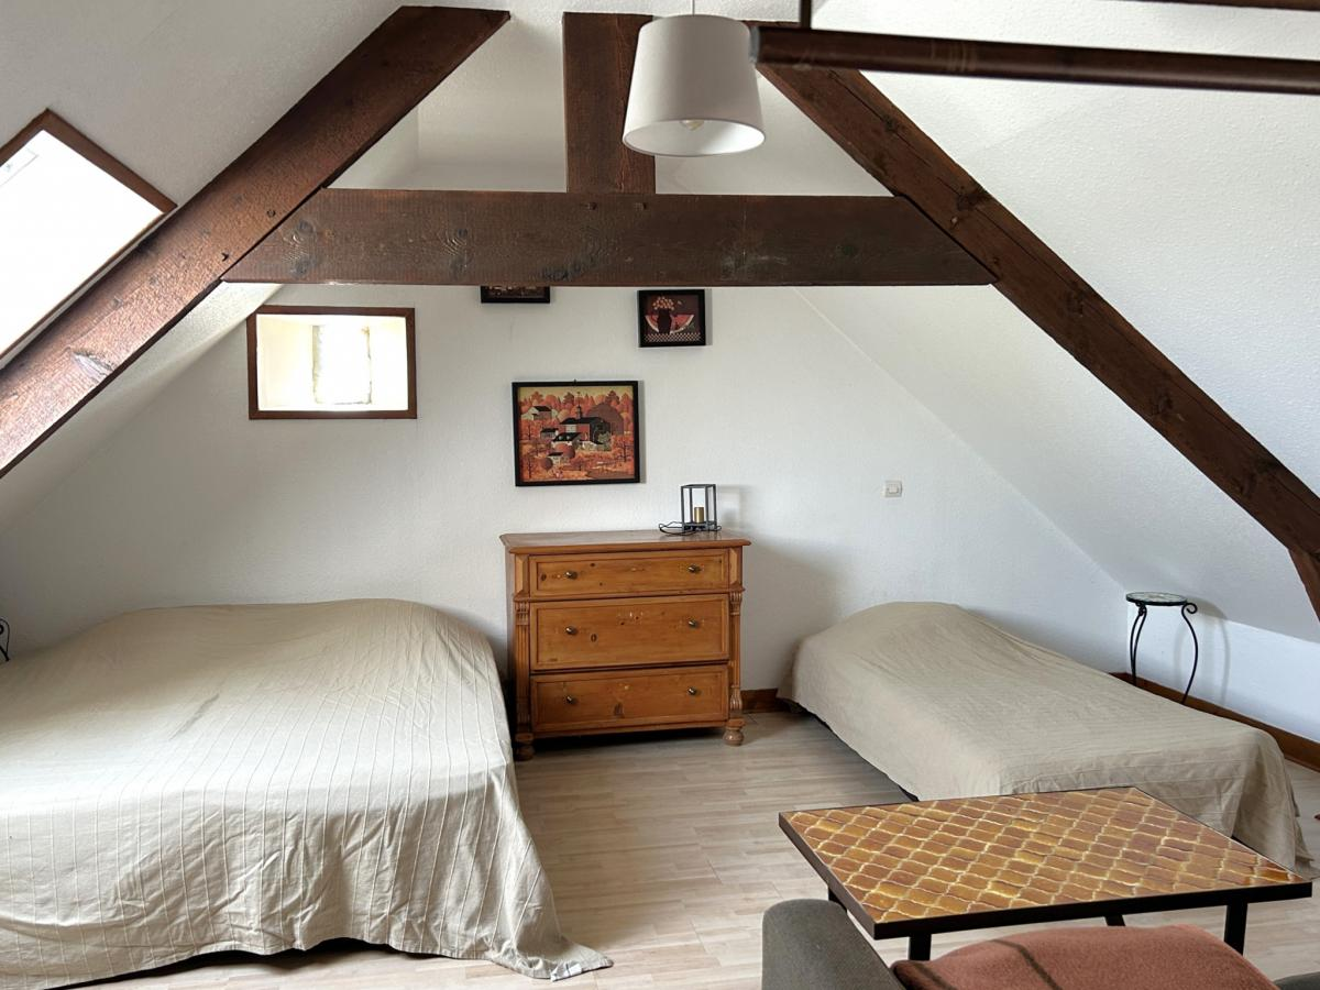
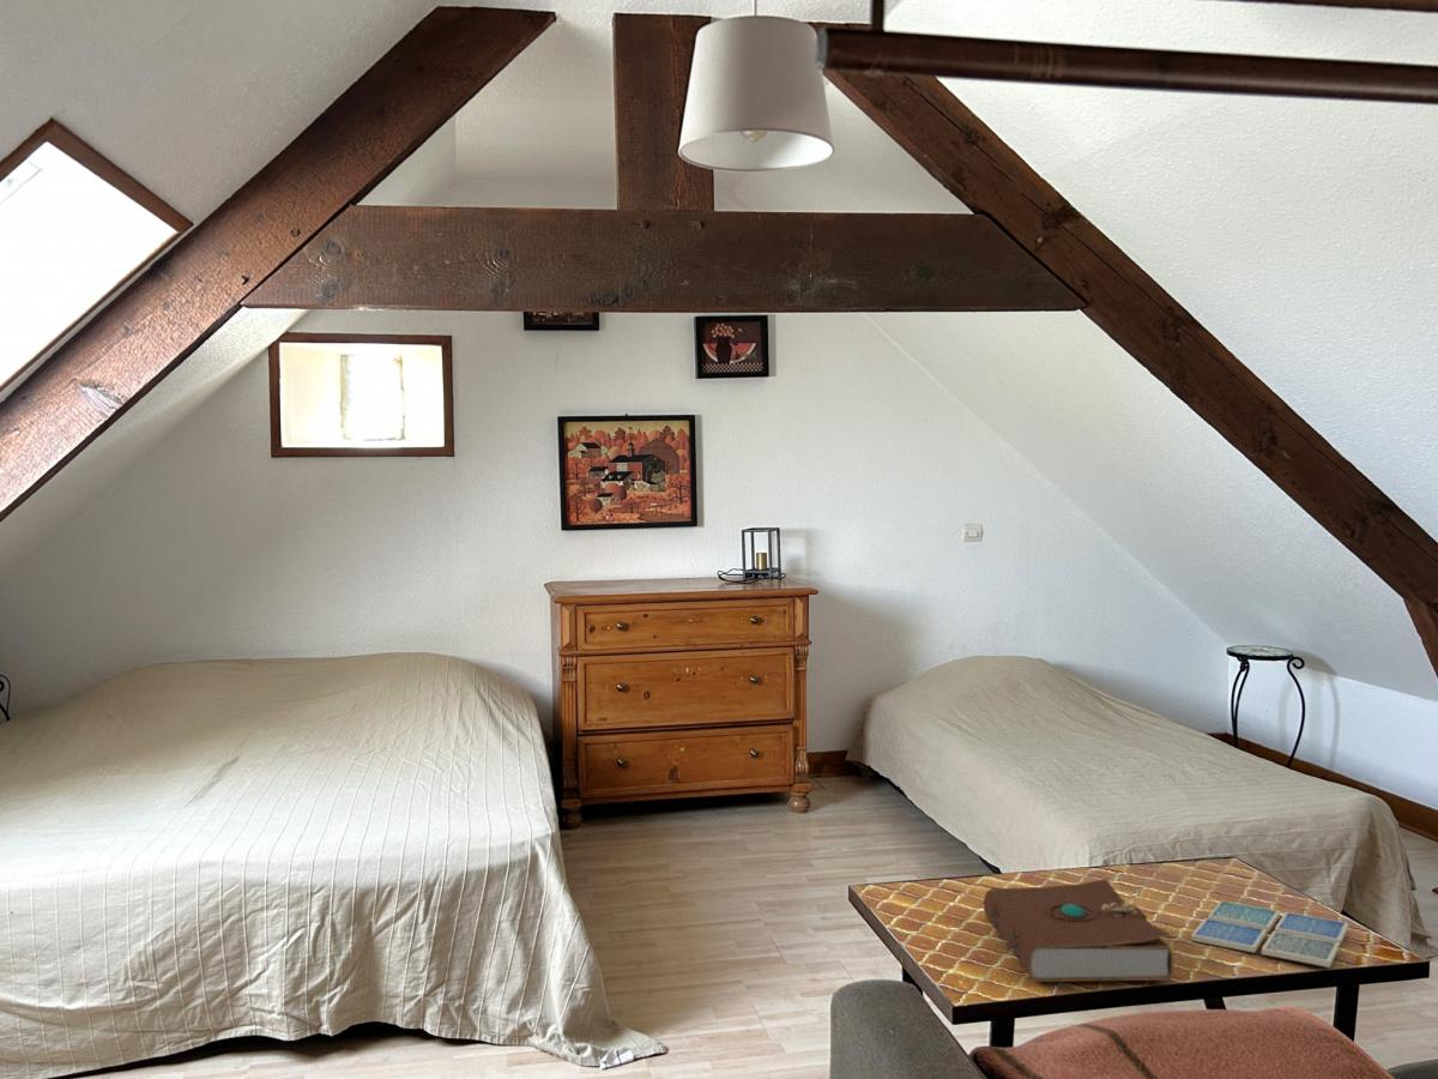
+ book (1073, 924)
+ drink coaster (1269, 930)
